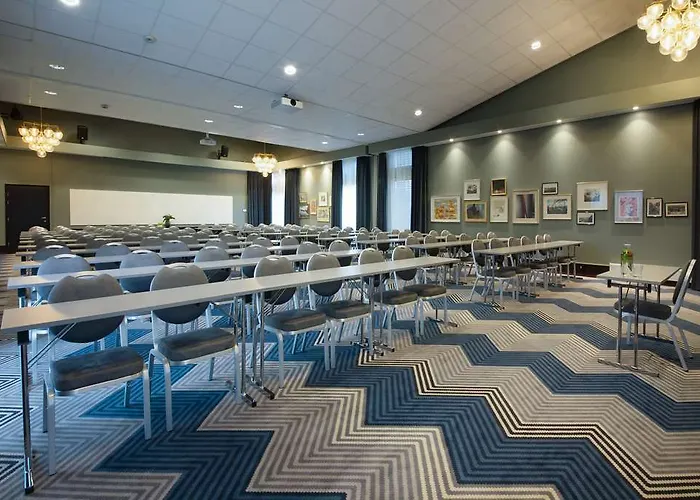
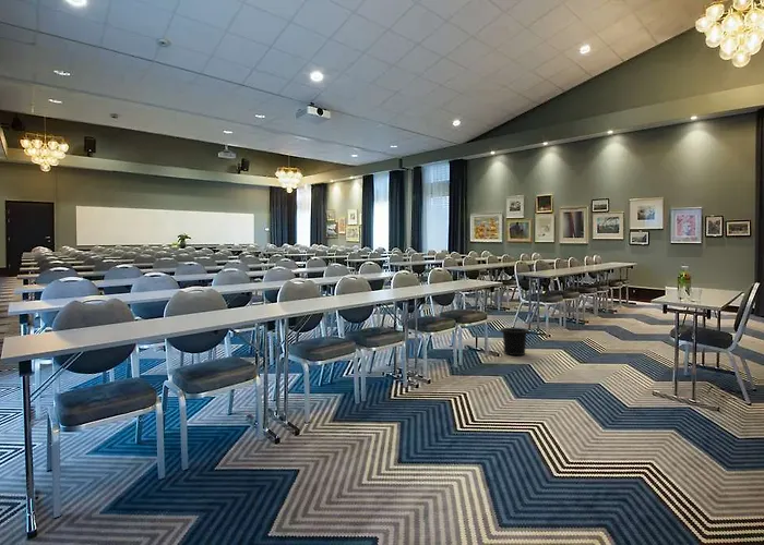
+ trash can (514, 341)
